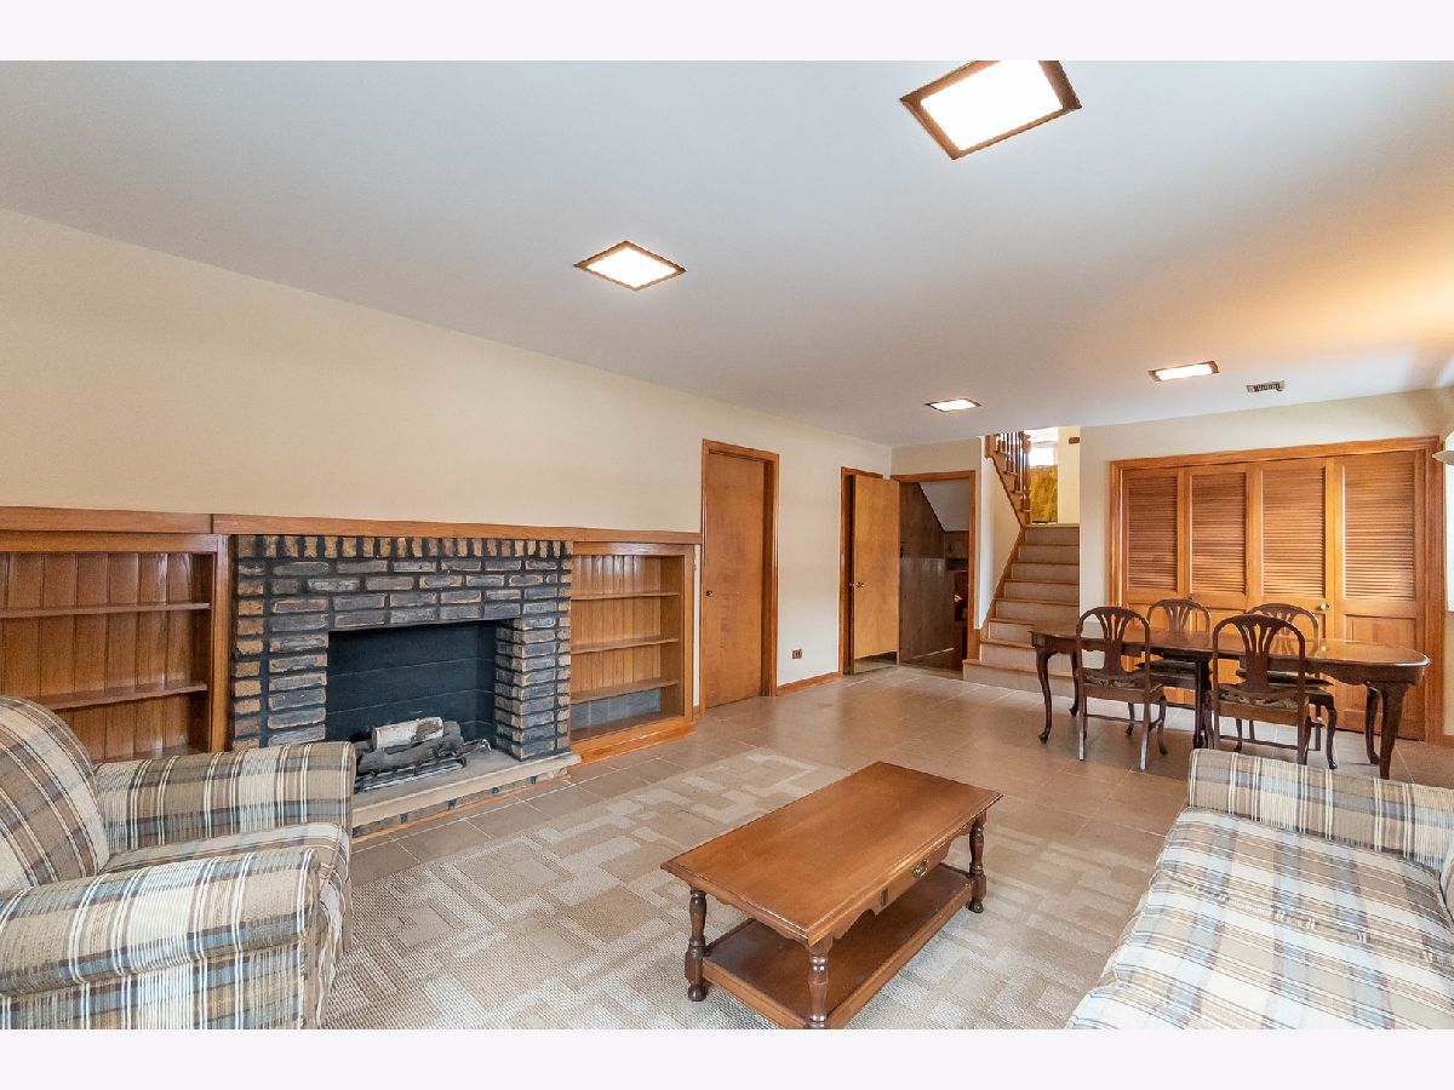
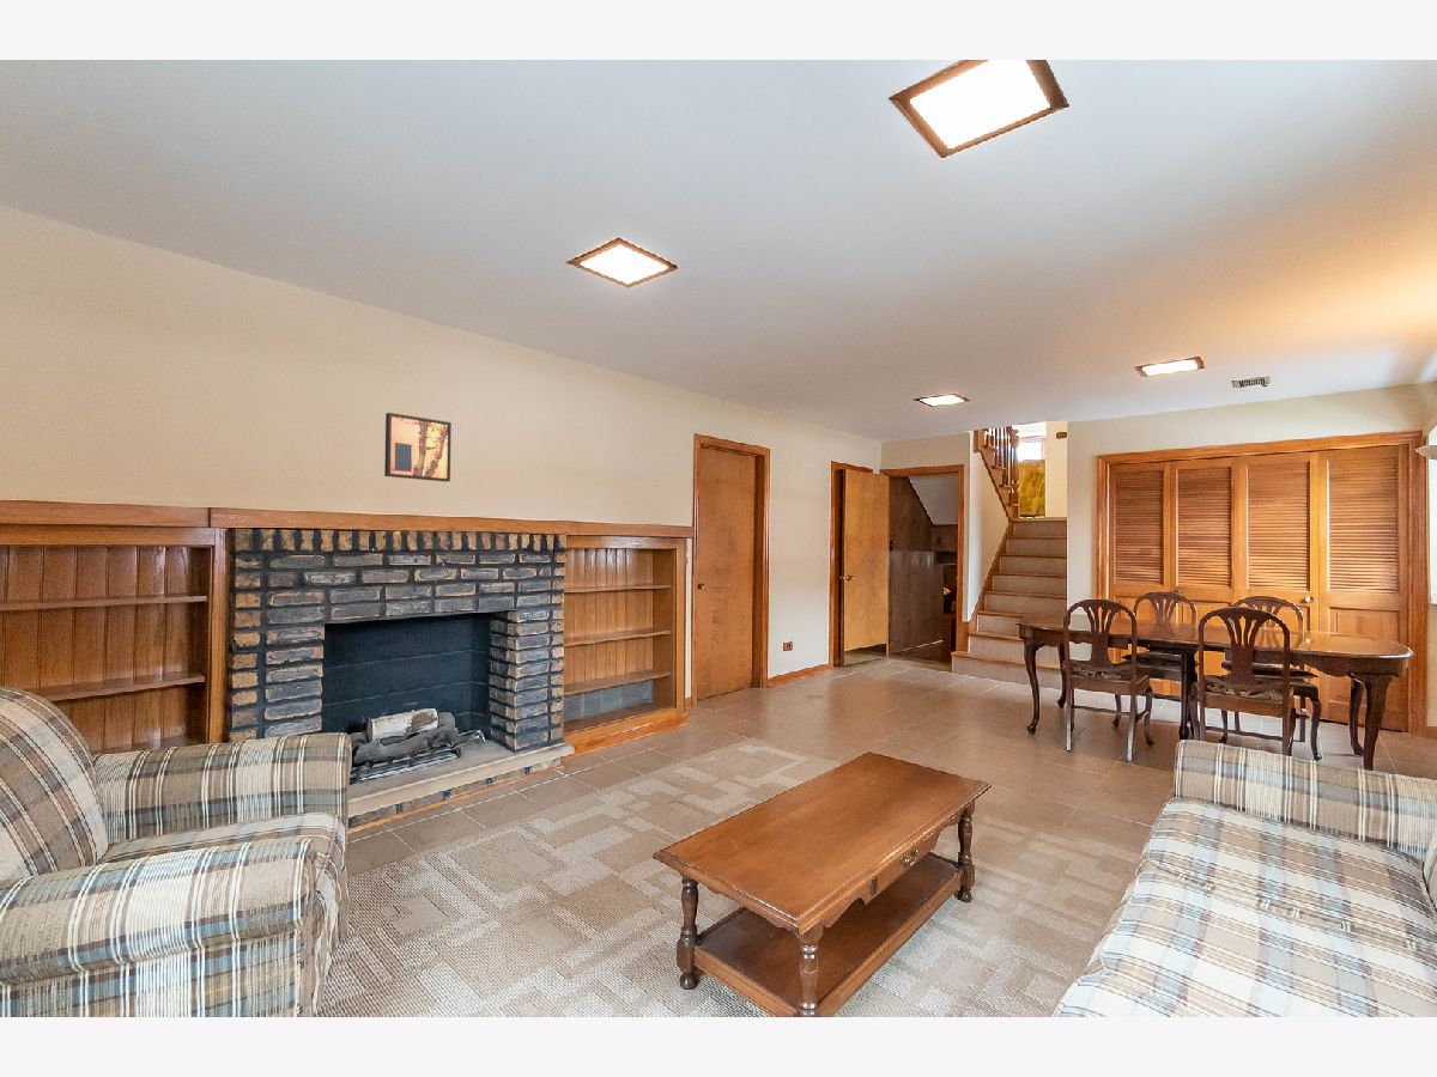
+ wall art (418, 448)
